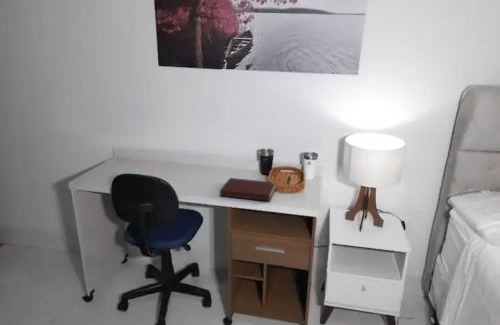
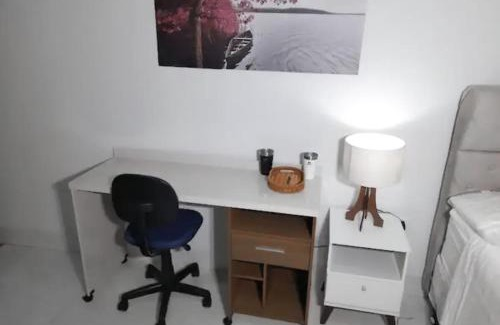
- notebook (248, 188)
